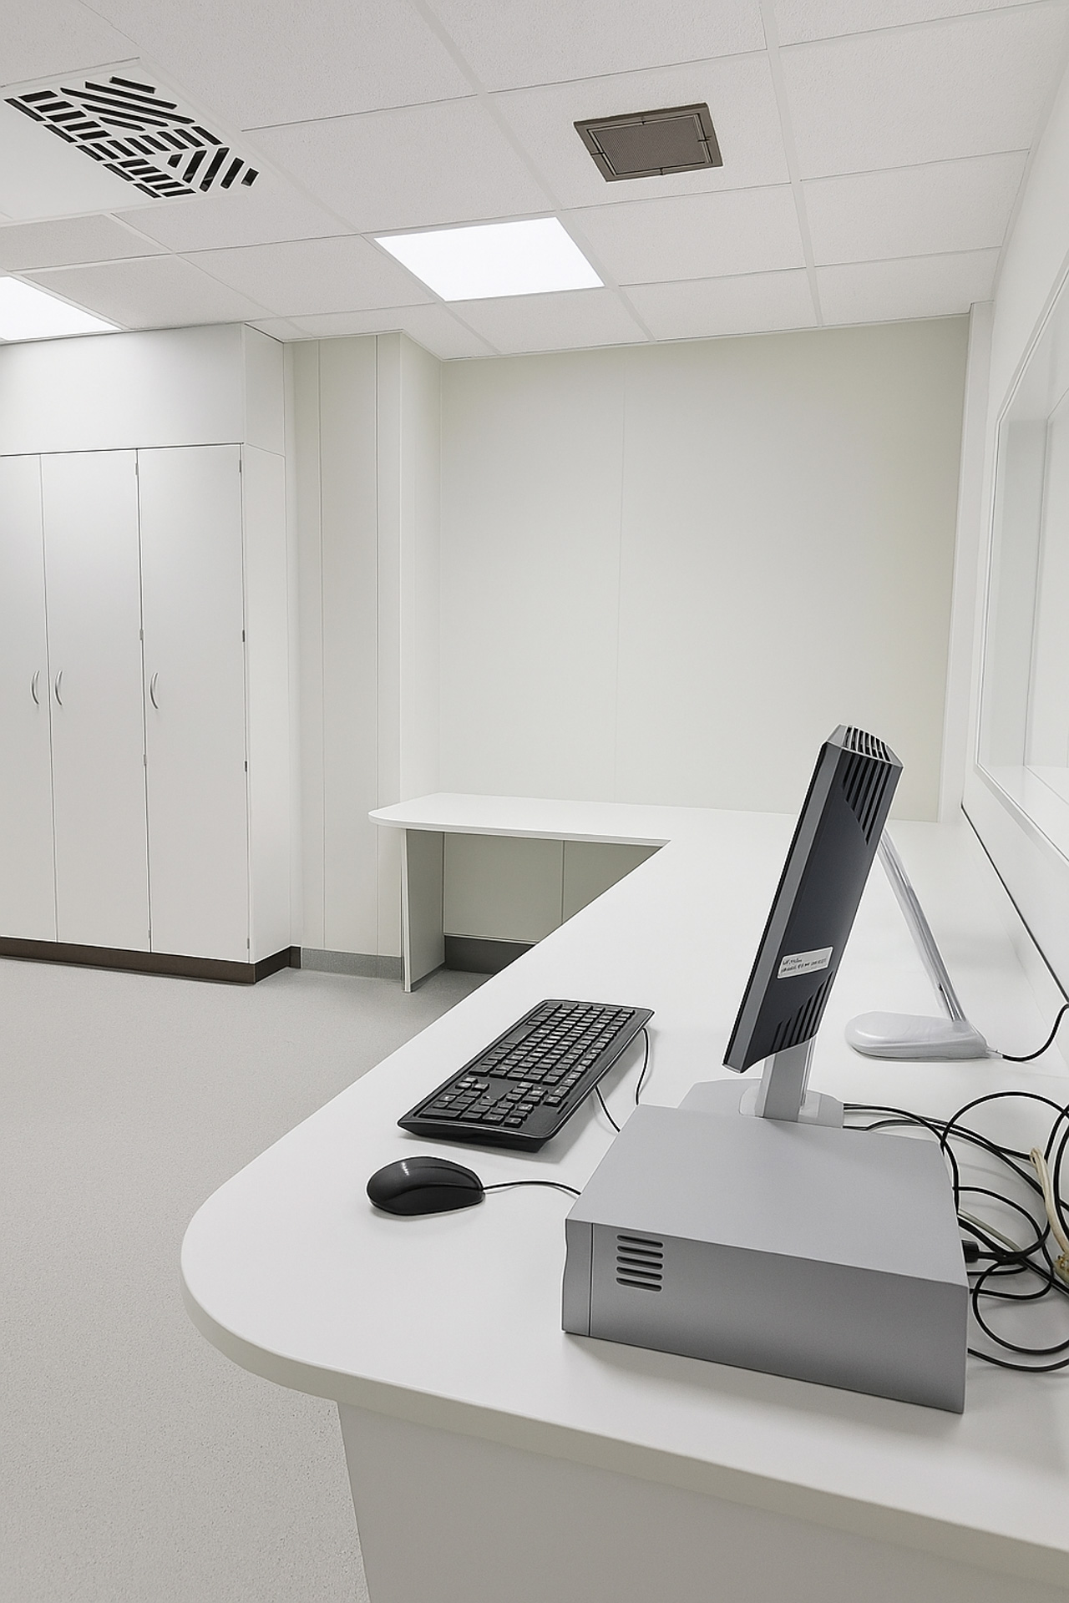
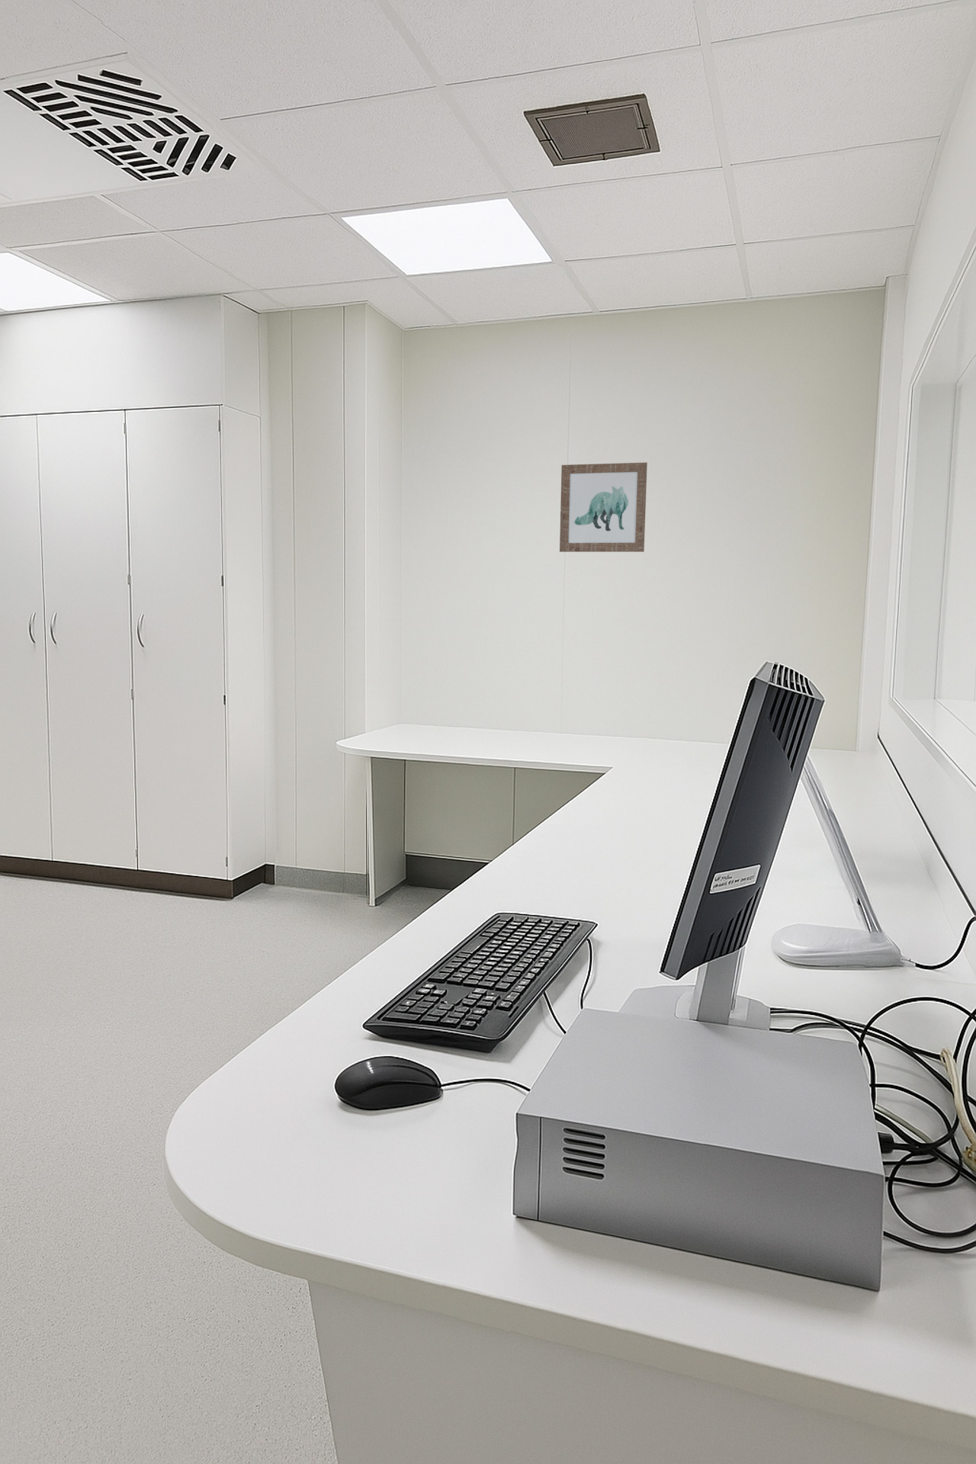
+ wall art (602, 508)
